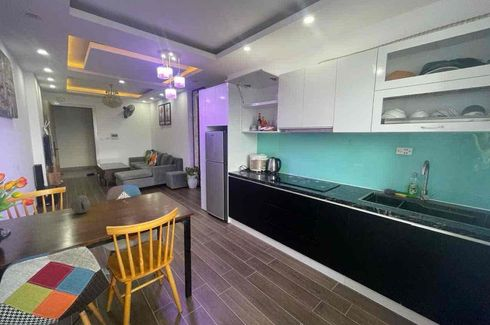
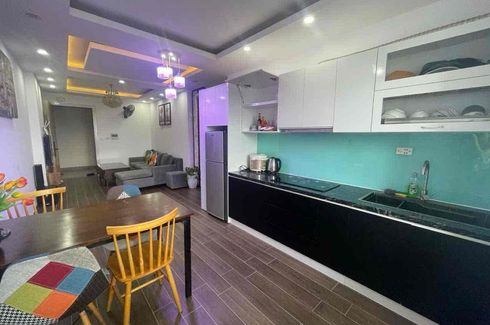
- decorative egg (80, 203)
